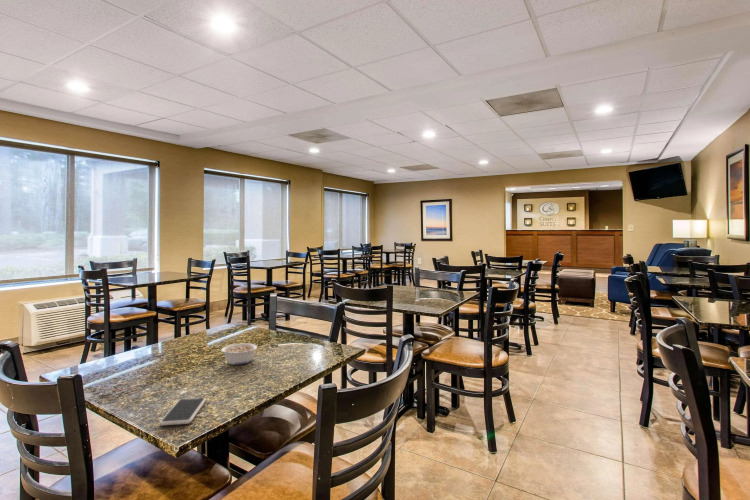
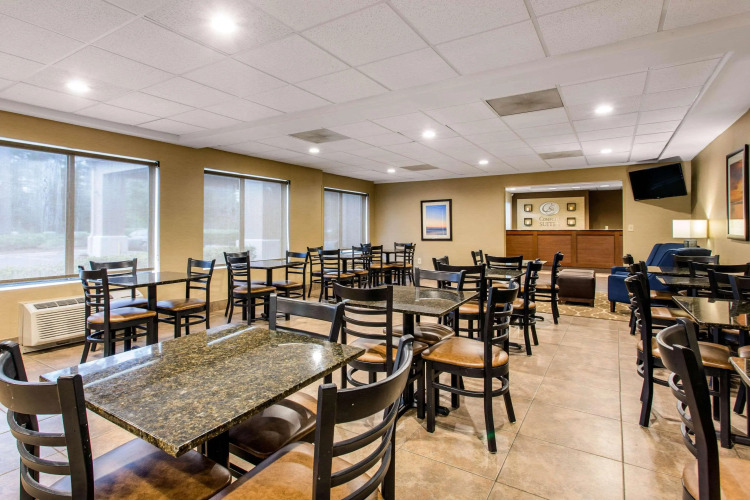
- smartphone (184, 410)
- legume (239, 353)
